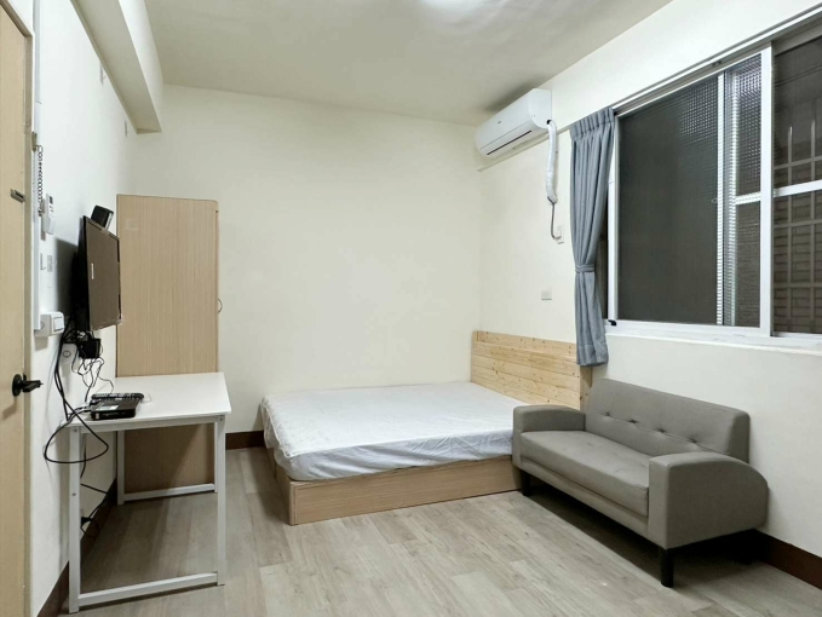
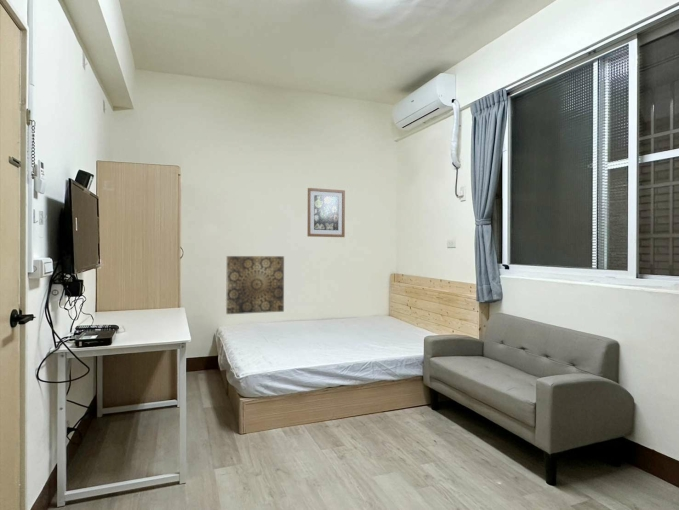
+ wall art (255, 284)
+ wall art (326, 213)
